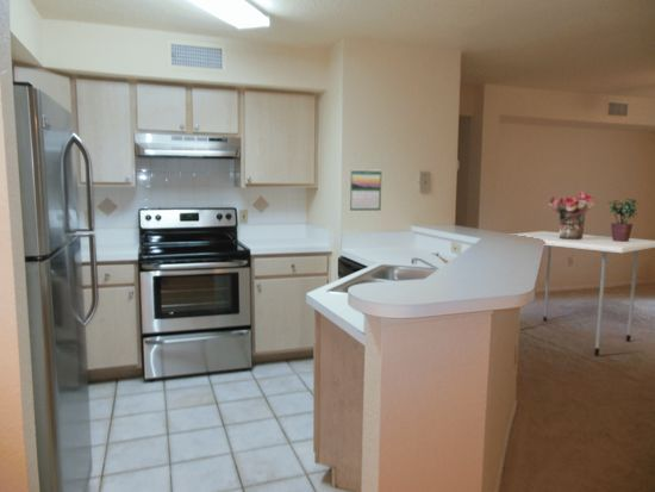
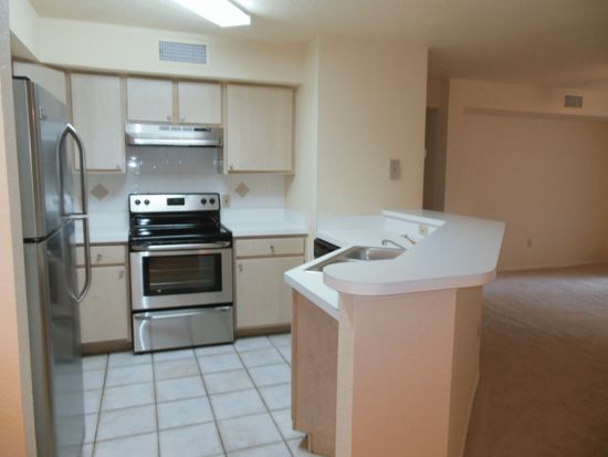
- dining table (548, 287)
- potted plant (620, 219)
- bouquet (570, 214)
- calendar (366, 189)
